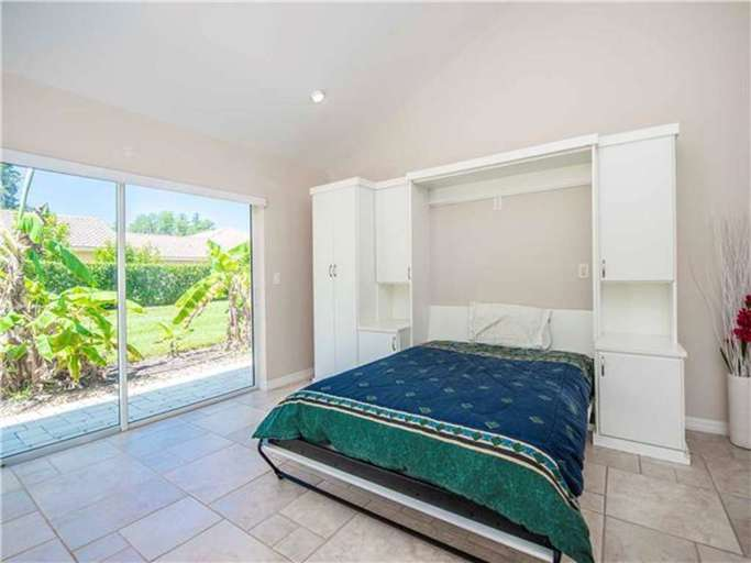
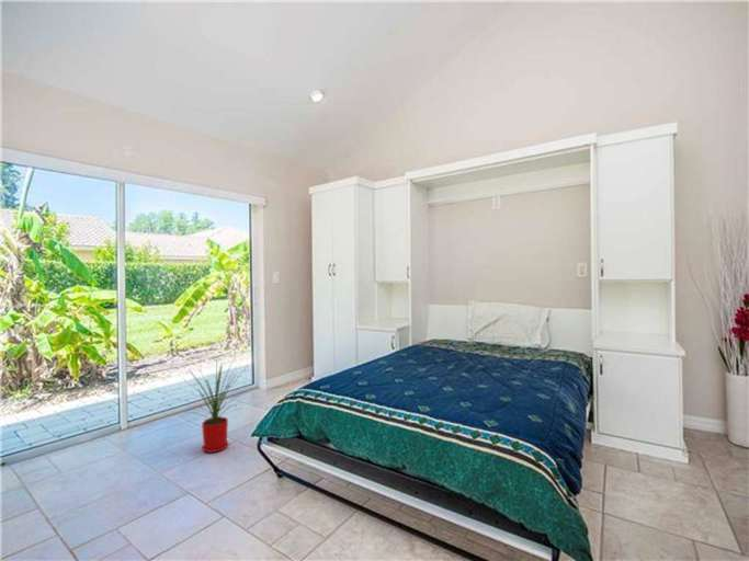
+ house plant (213, 404)
